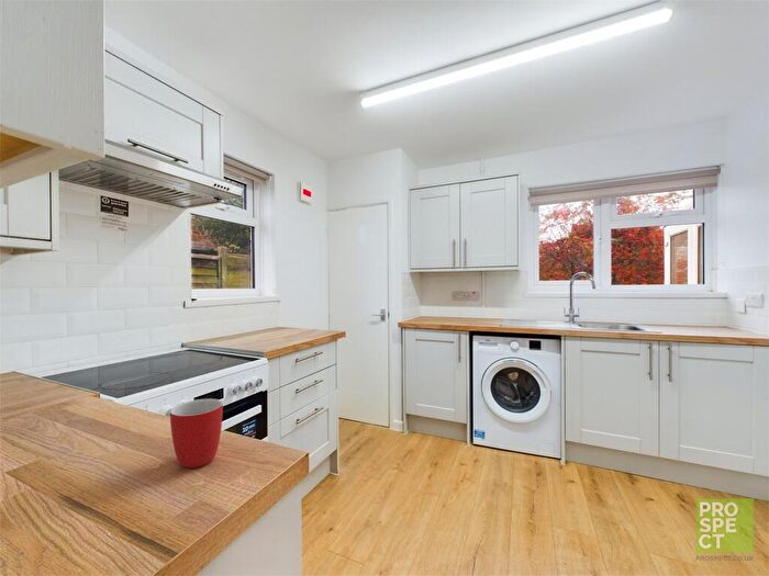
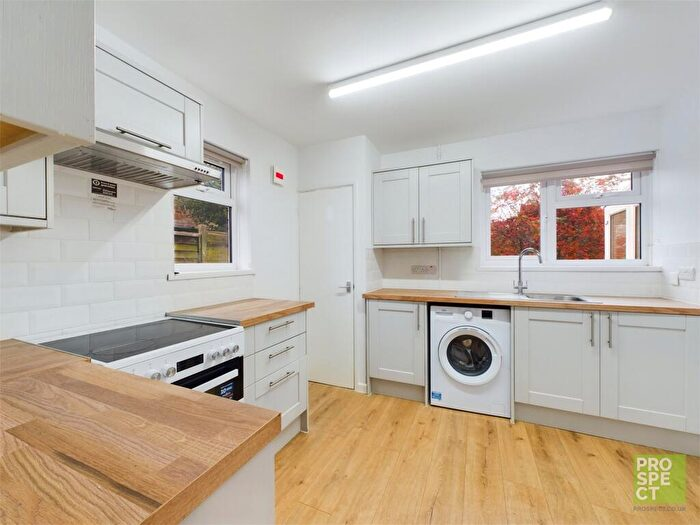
- mug (193, 430)
